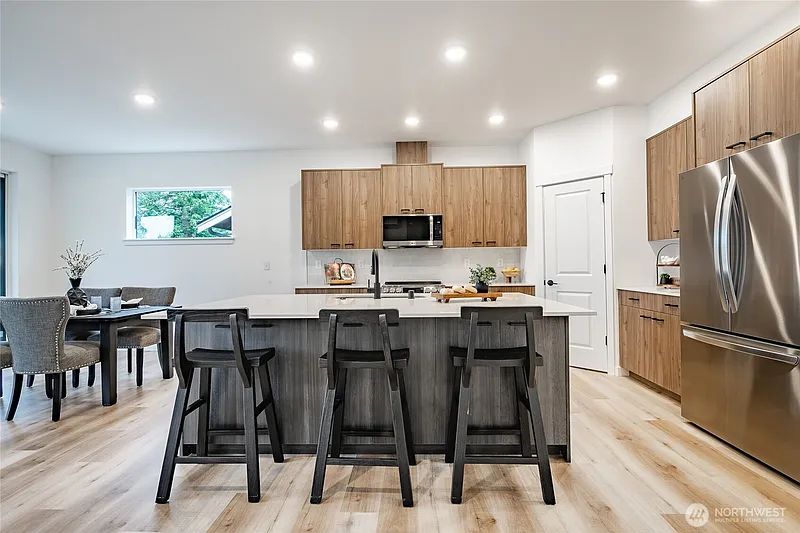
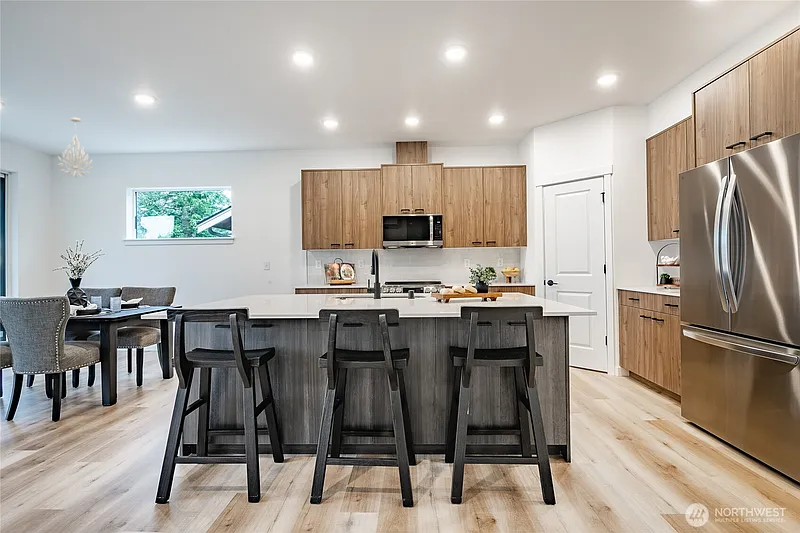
+ chandelier (75, 148)
